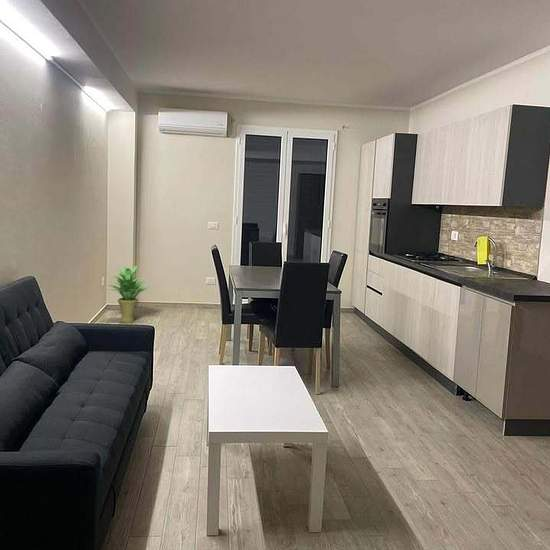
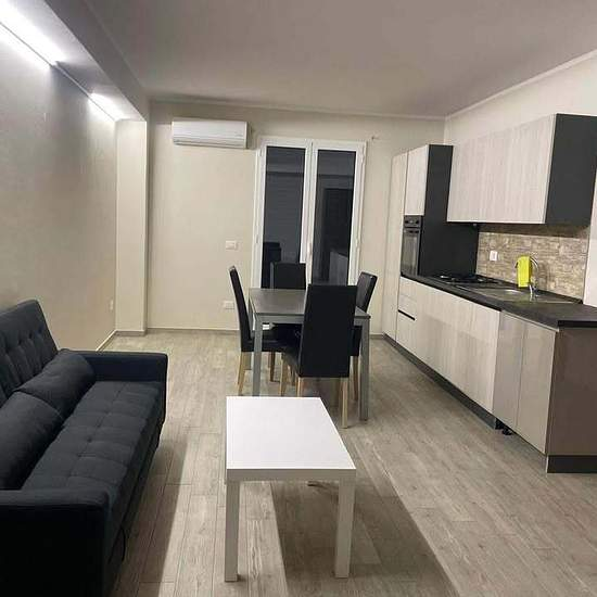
- potted plant (127, 293)
